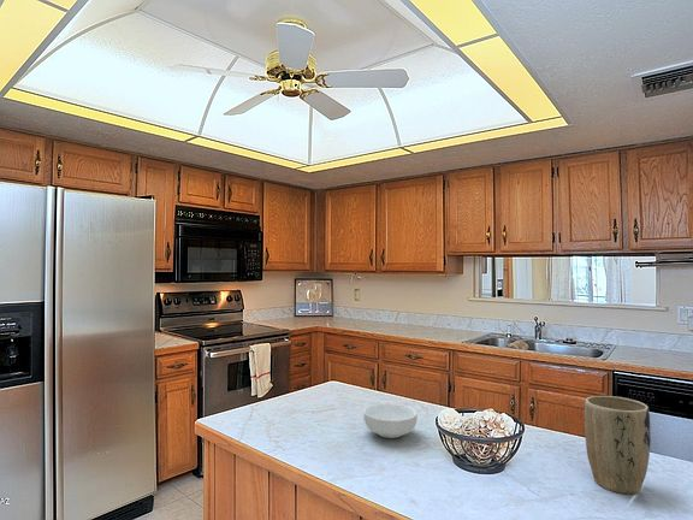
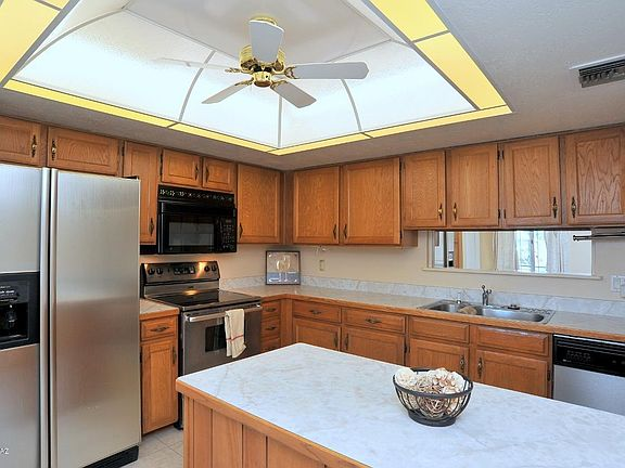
- cereal bowl (390, 421)
- plant pot (616, 443)
